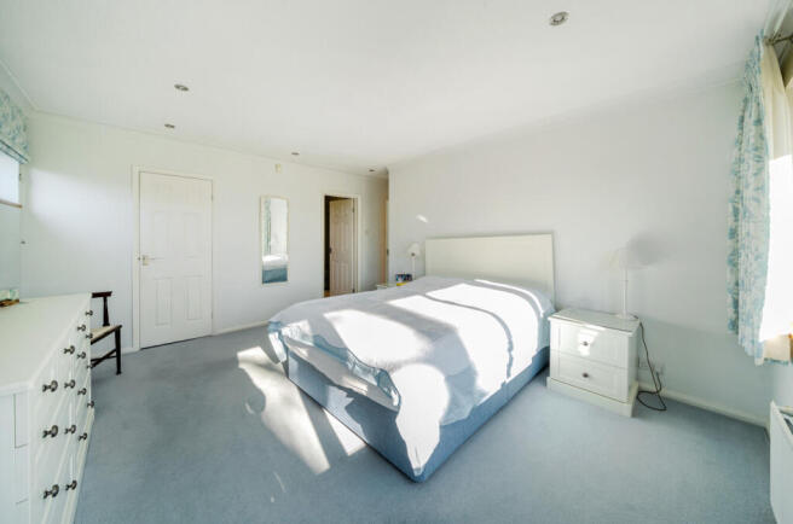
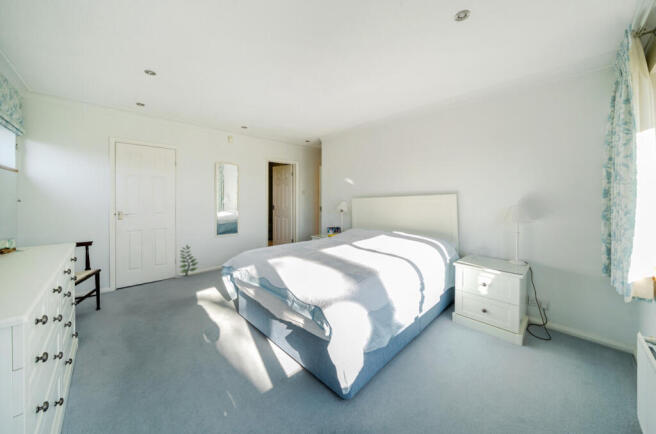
+ decorative plant (189, 259)
